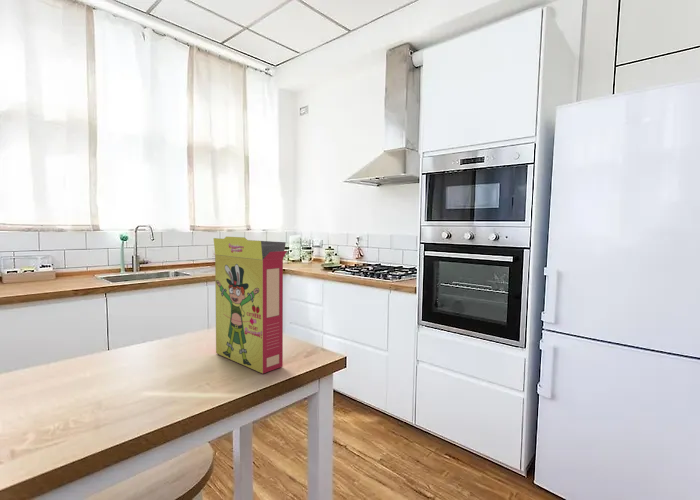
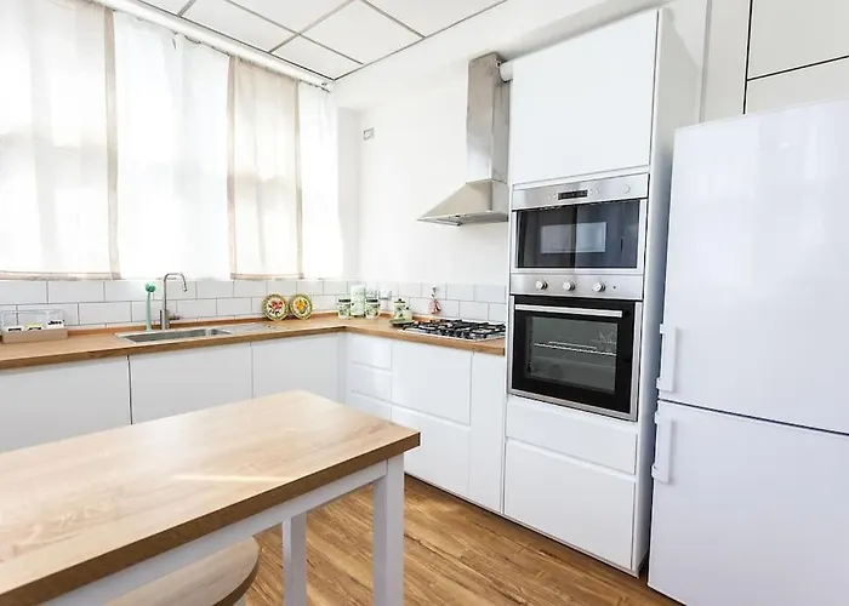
- cereal box (247, 298)
